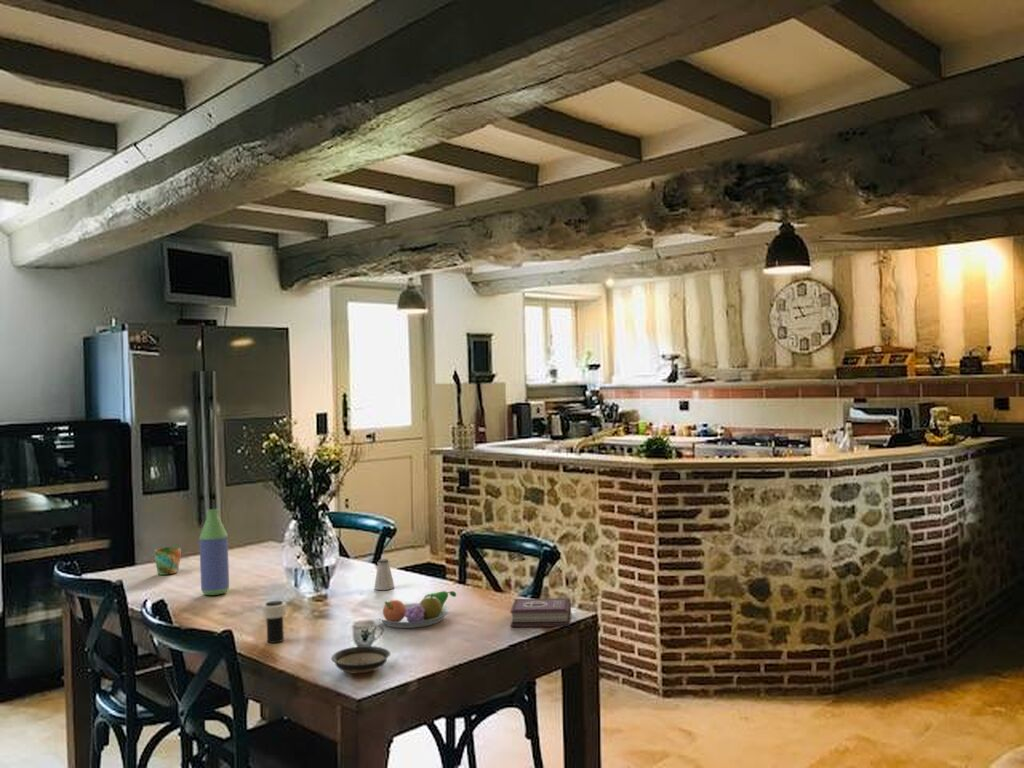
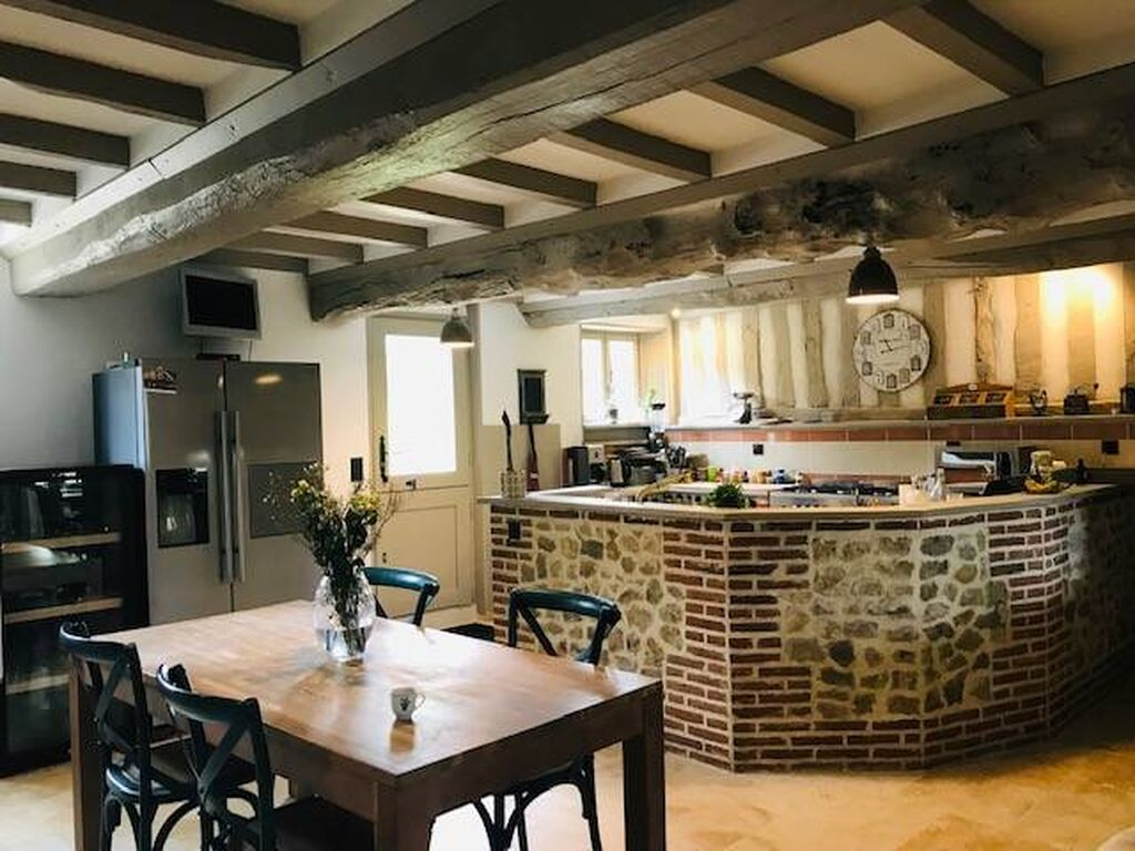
- bottle (214, 551)
- book (541, 611)
- cup (274, 621)
- saltshaker (383, 573)
- mug (169, 561)
- saucer (361, 661)
- fruit bowl (415, 604)
